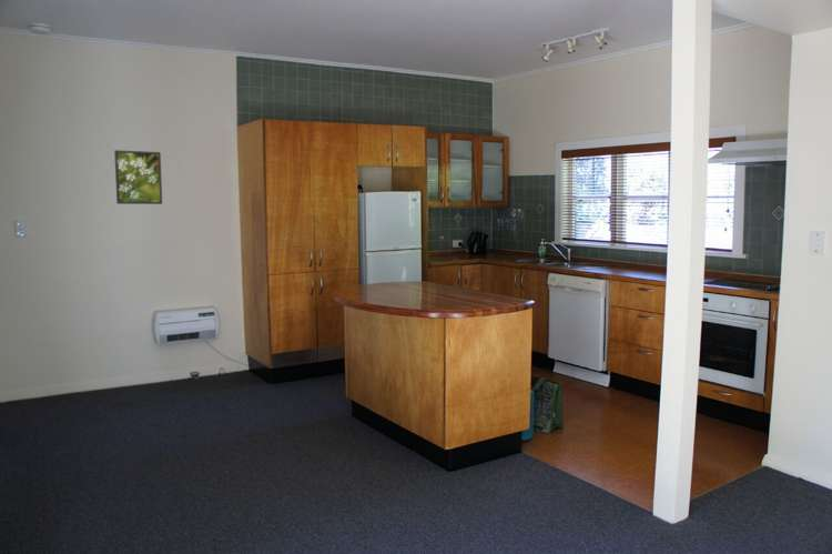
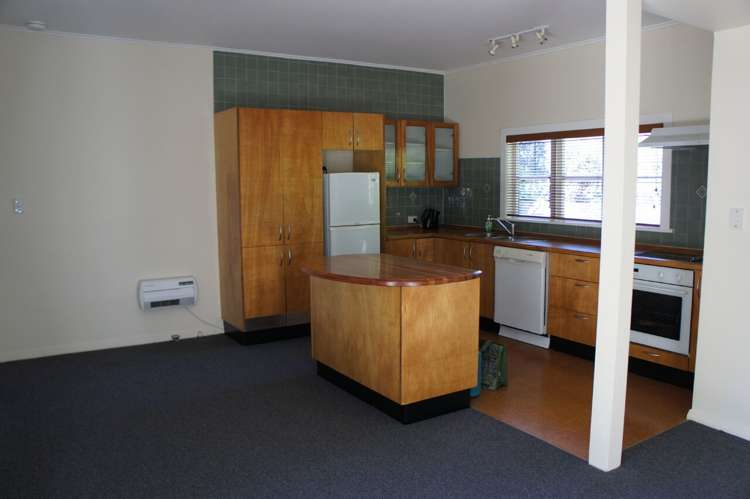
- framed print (139, 178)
